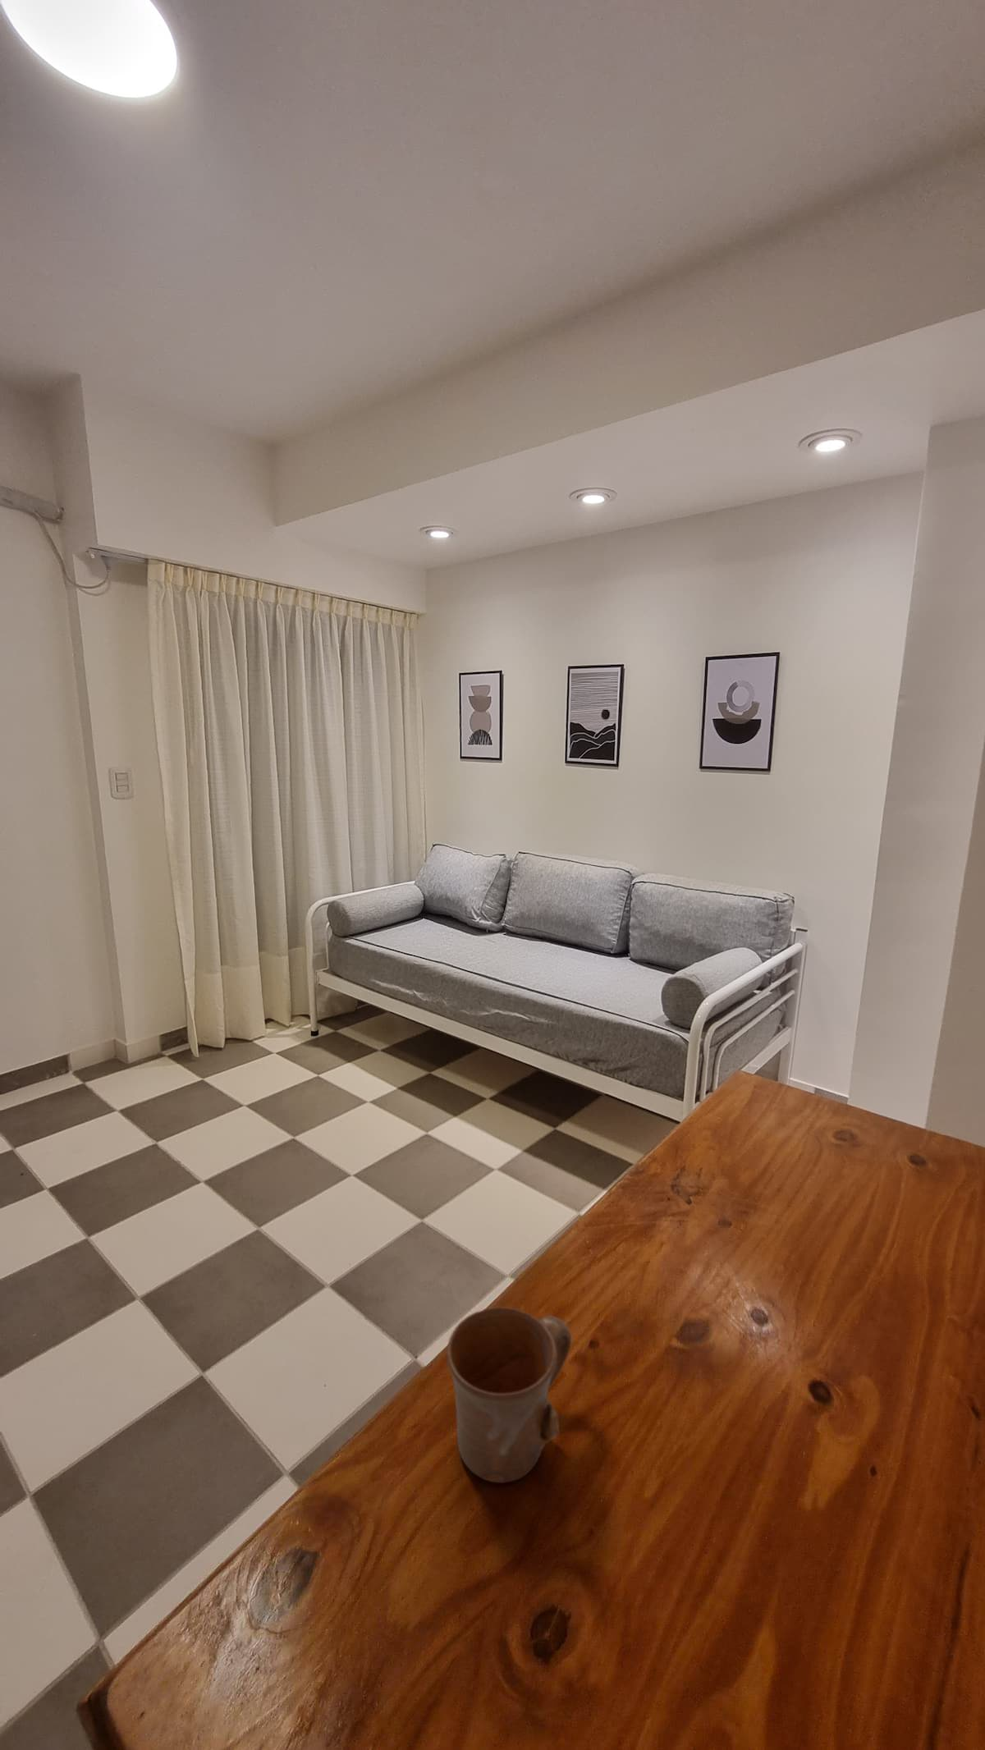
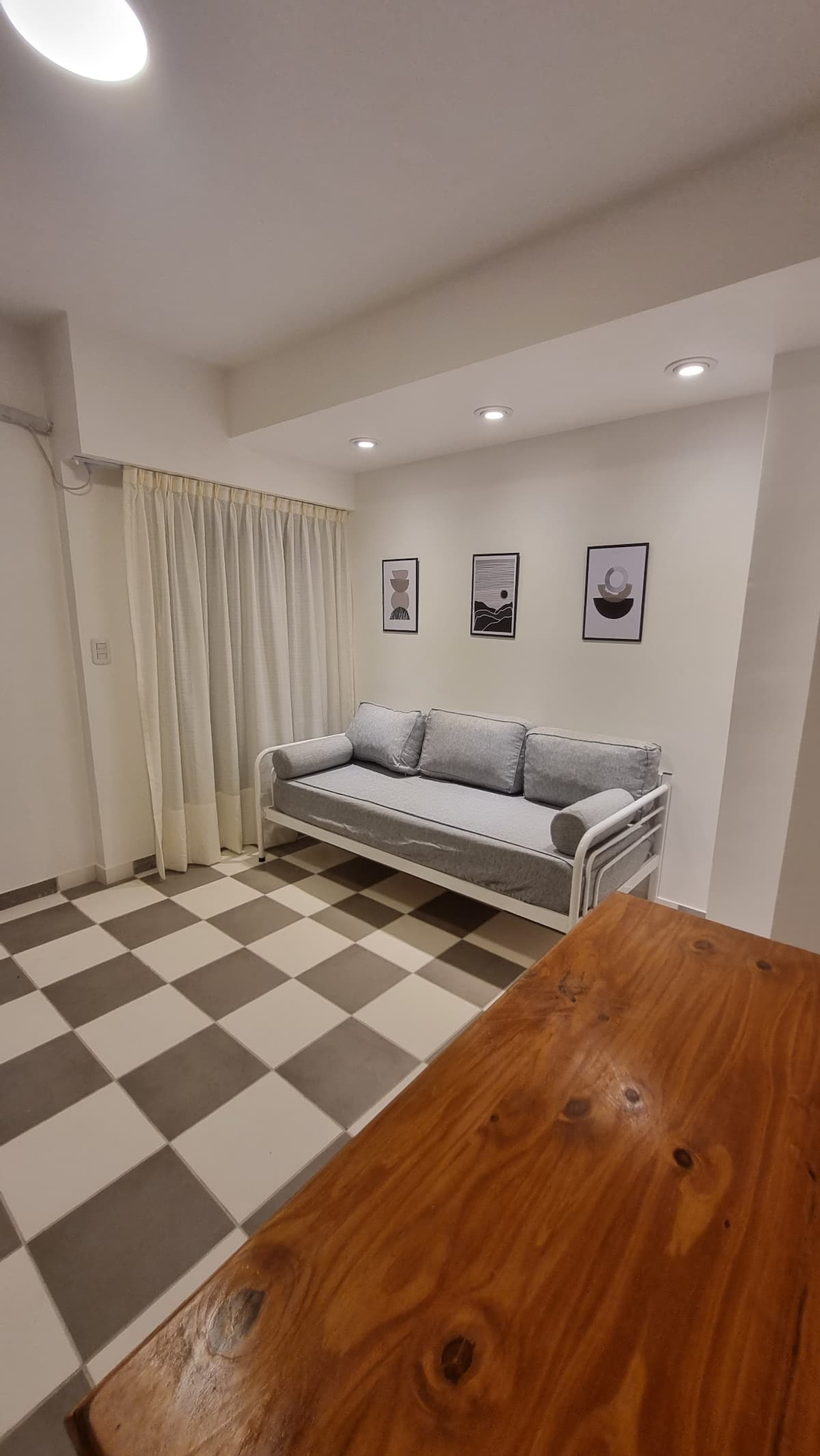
- mug (515, 1385)
